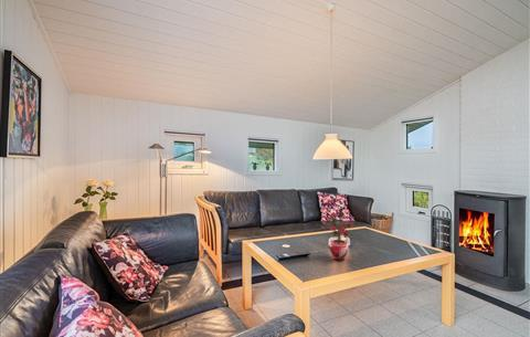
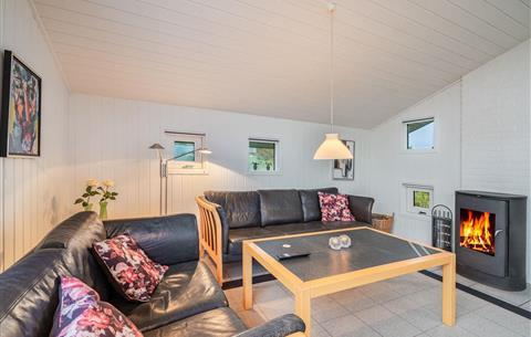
- potted plant (338, 234)
